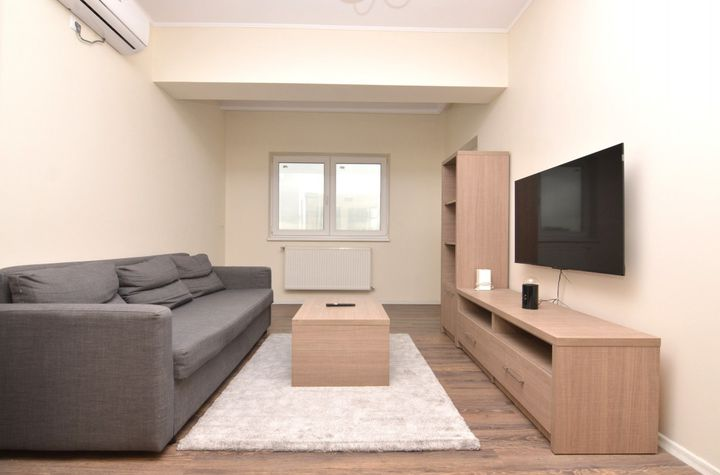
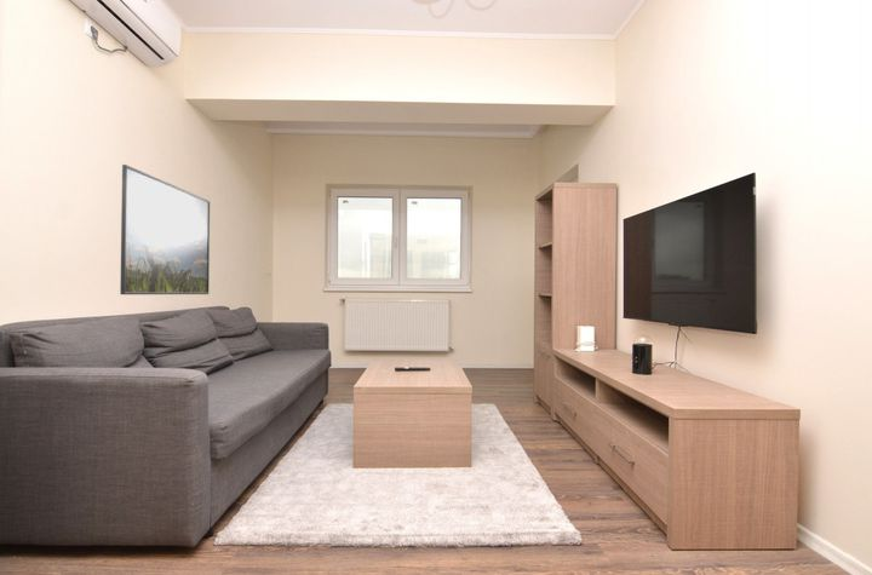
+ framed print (172, 240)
